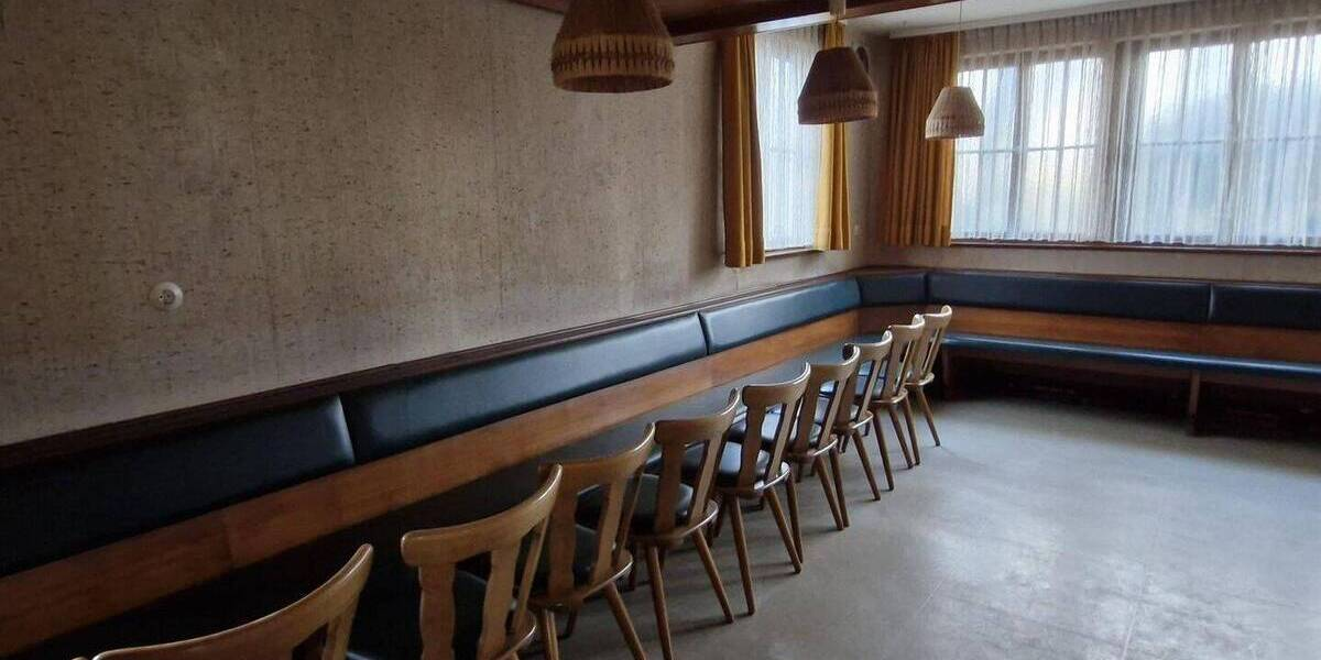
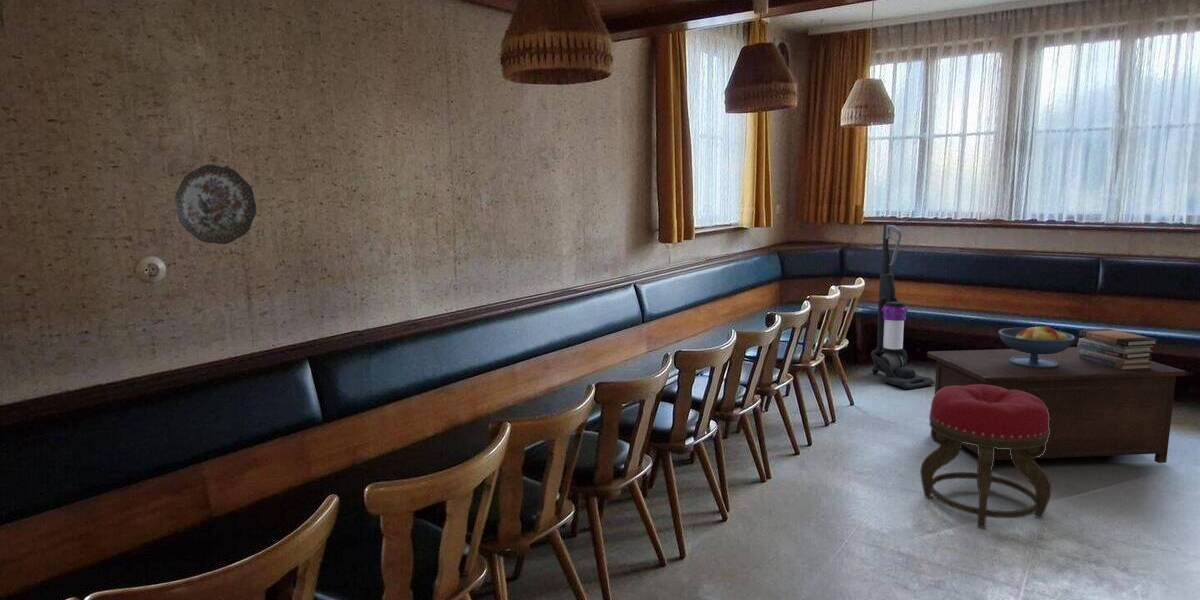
+ book stack (1115, 348)
+ cabinet (1044, 403)
+ vacuum cleaner (899, 304)
+ stool (985, 451)
+ fruit bowl (1035, 343)
+ decorative plate (215, 204)
